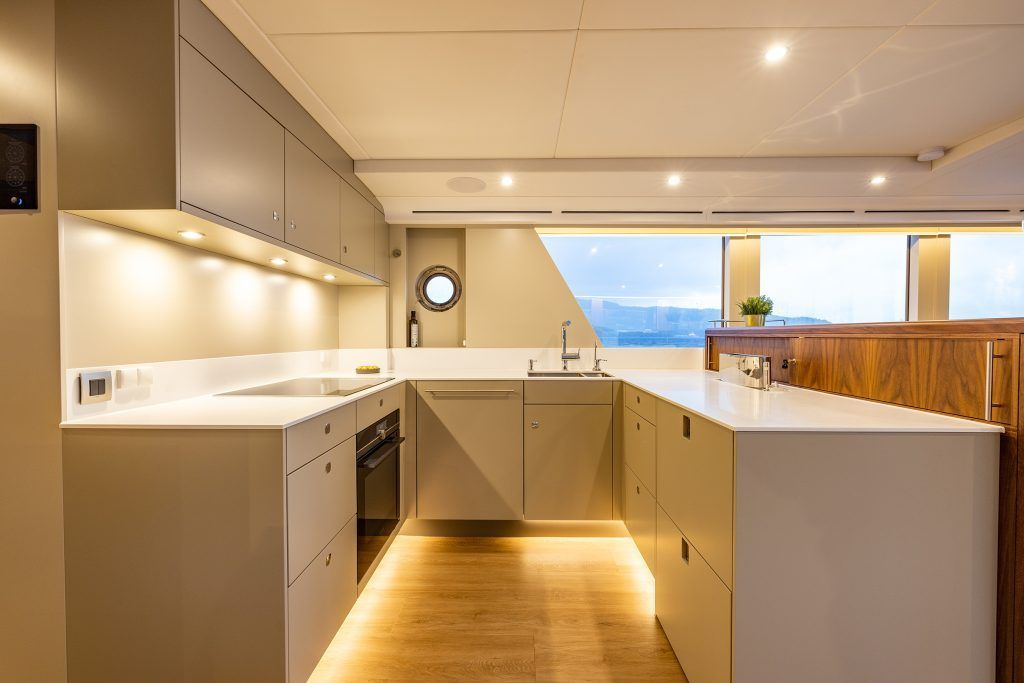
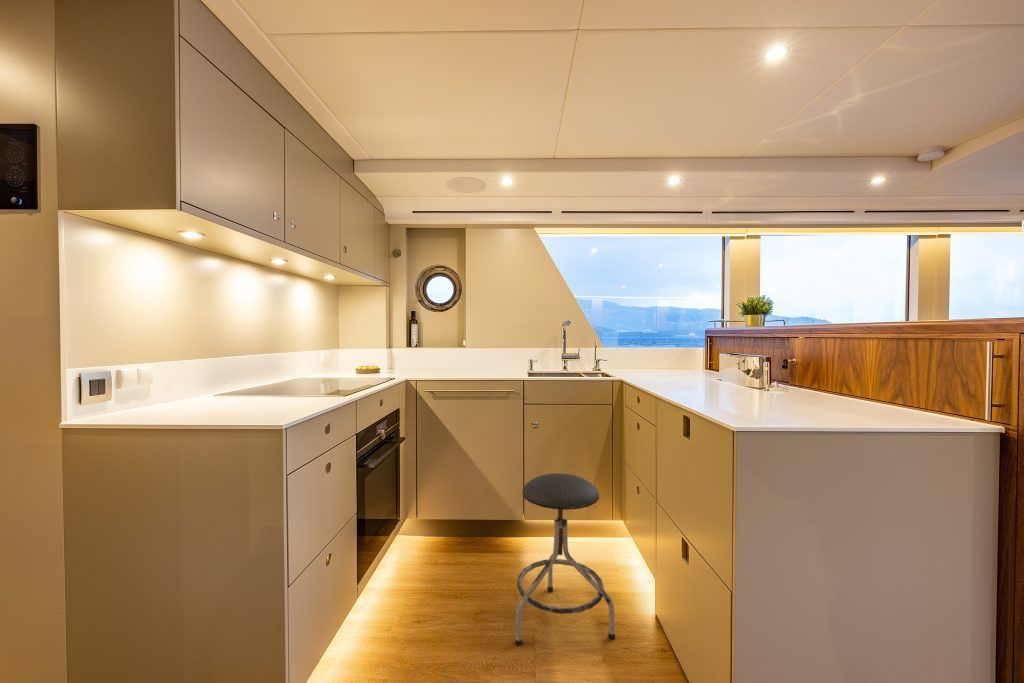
+ stool (555, 551)
